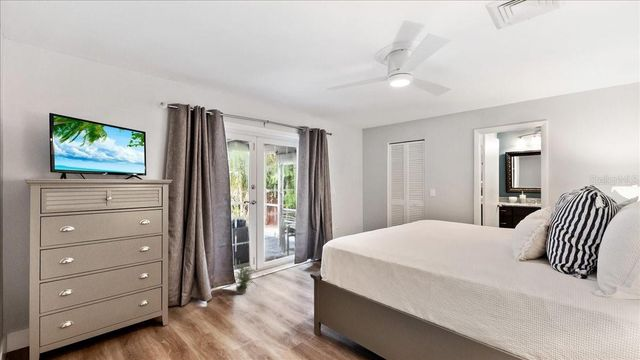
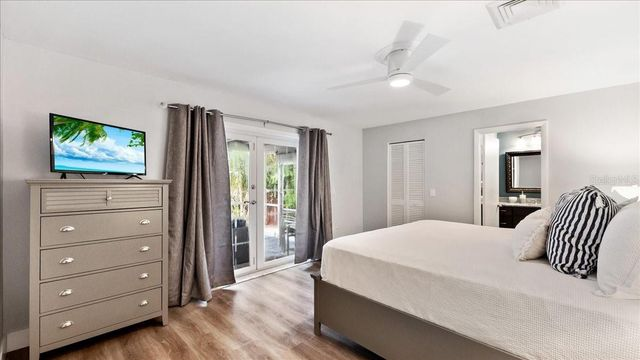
- potted plant (243, 276)
